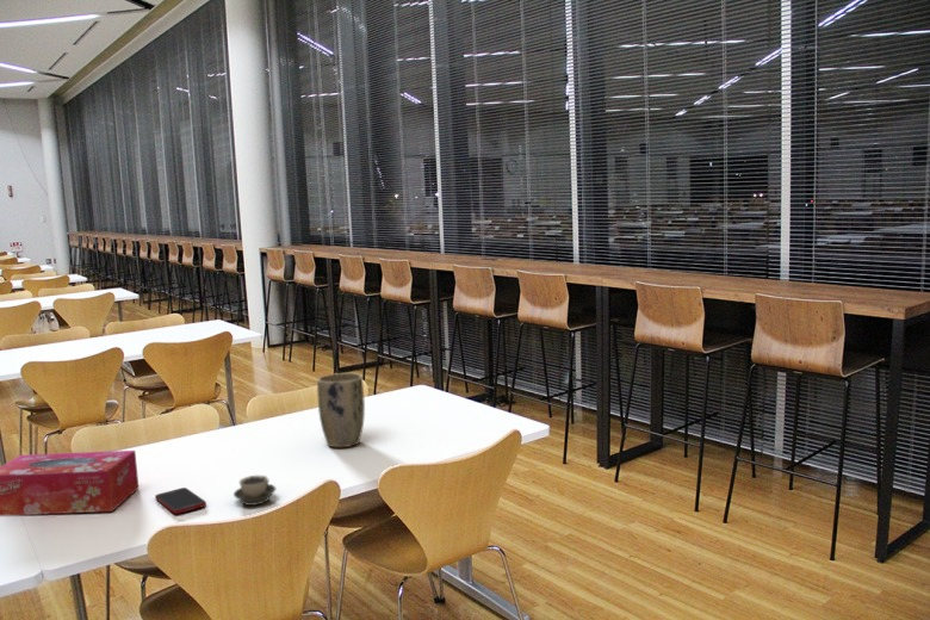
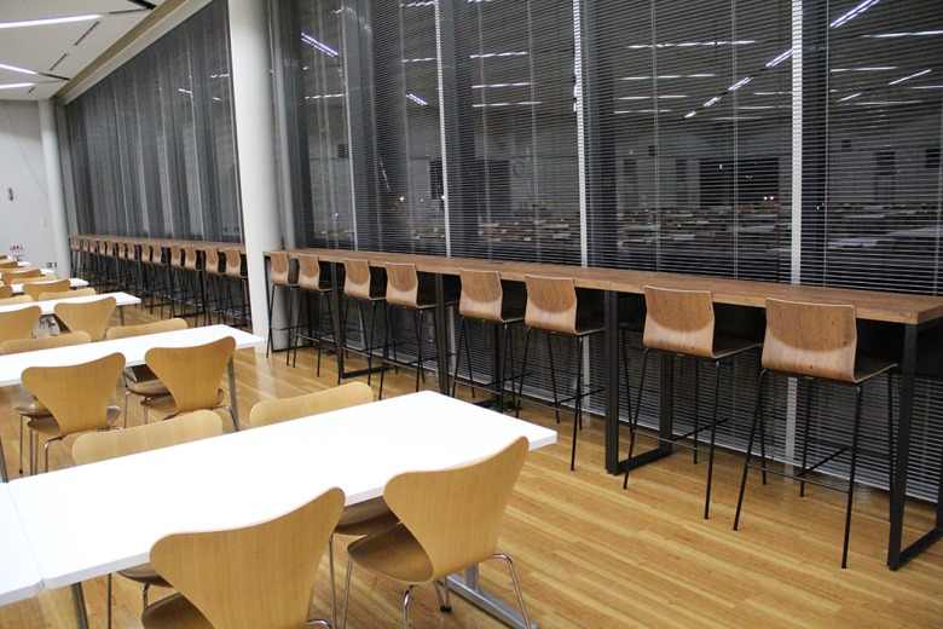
- tissue box (64, 482)
- cell phone (180, 500)
- plant pot (341, 410)
- cup (254, 490)
